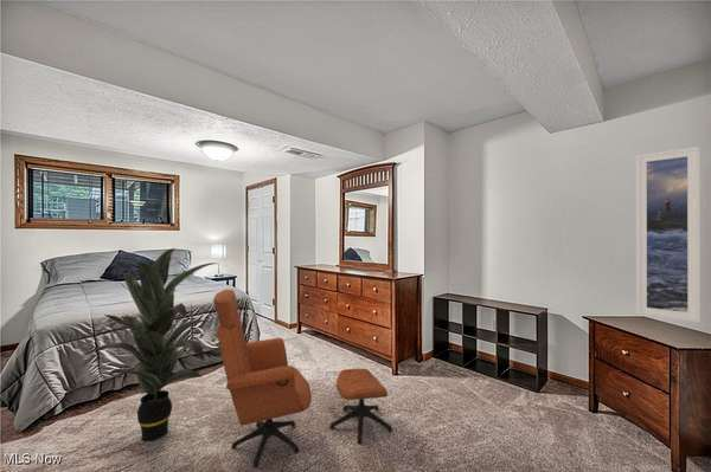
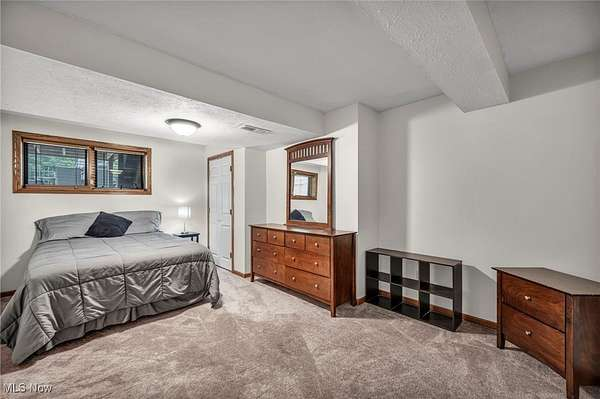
- indoor plant (164, 340)
- armchair (297, 370)
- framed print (666, 234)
